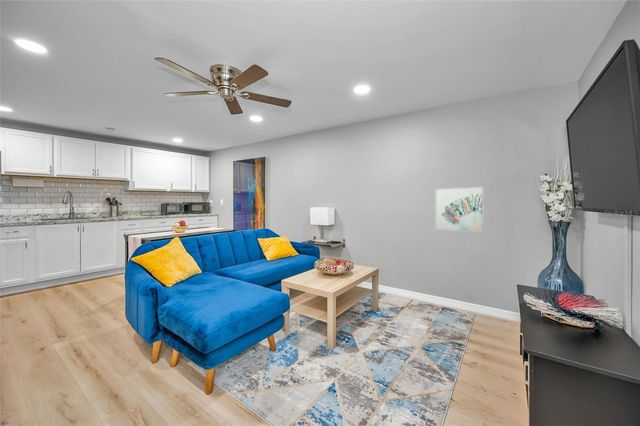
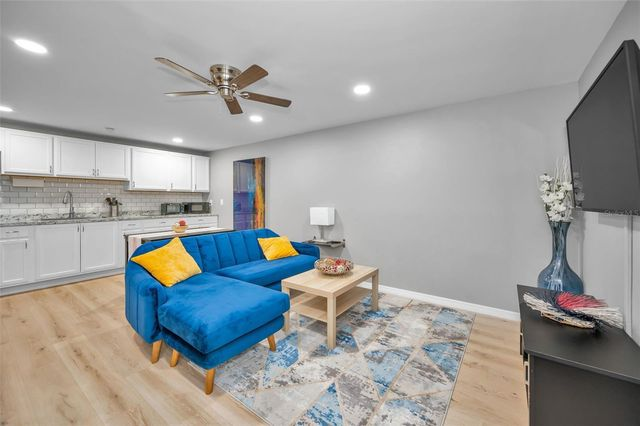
- wall art (458, 209)
